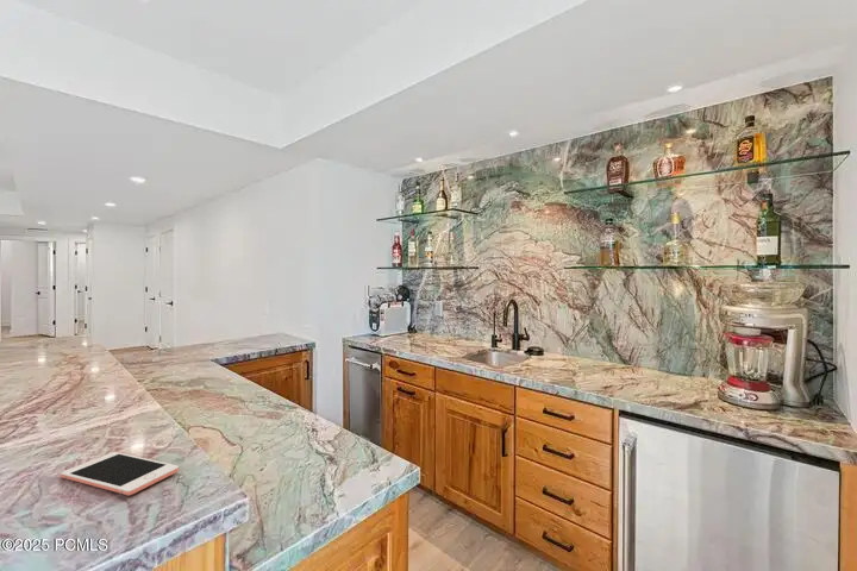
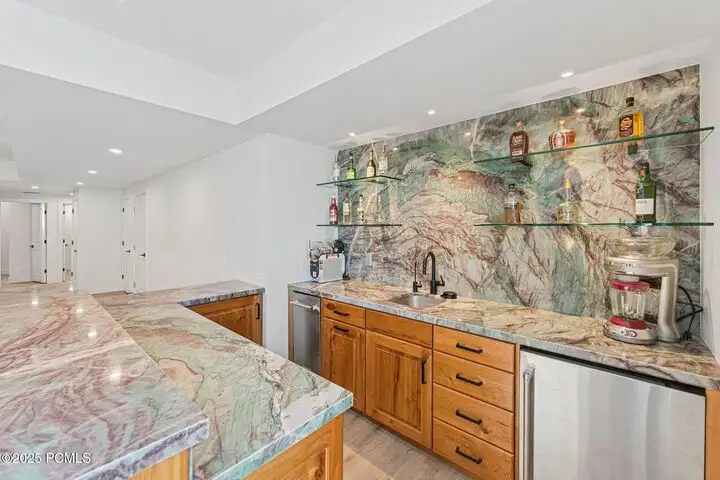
- cell phone (120, 471)
